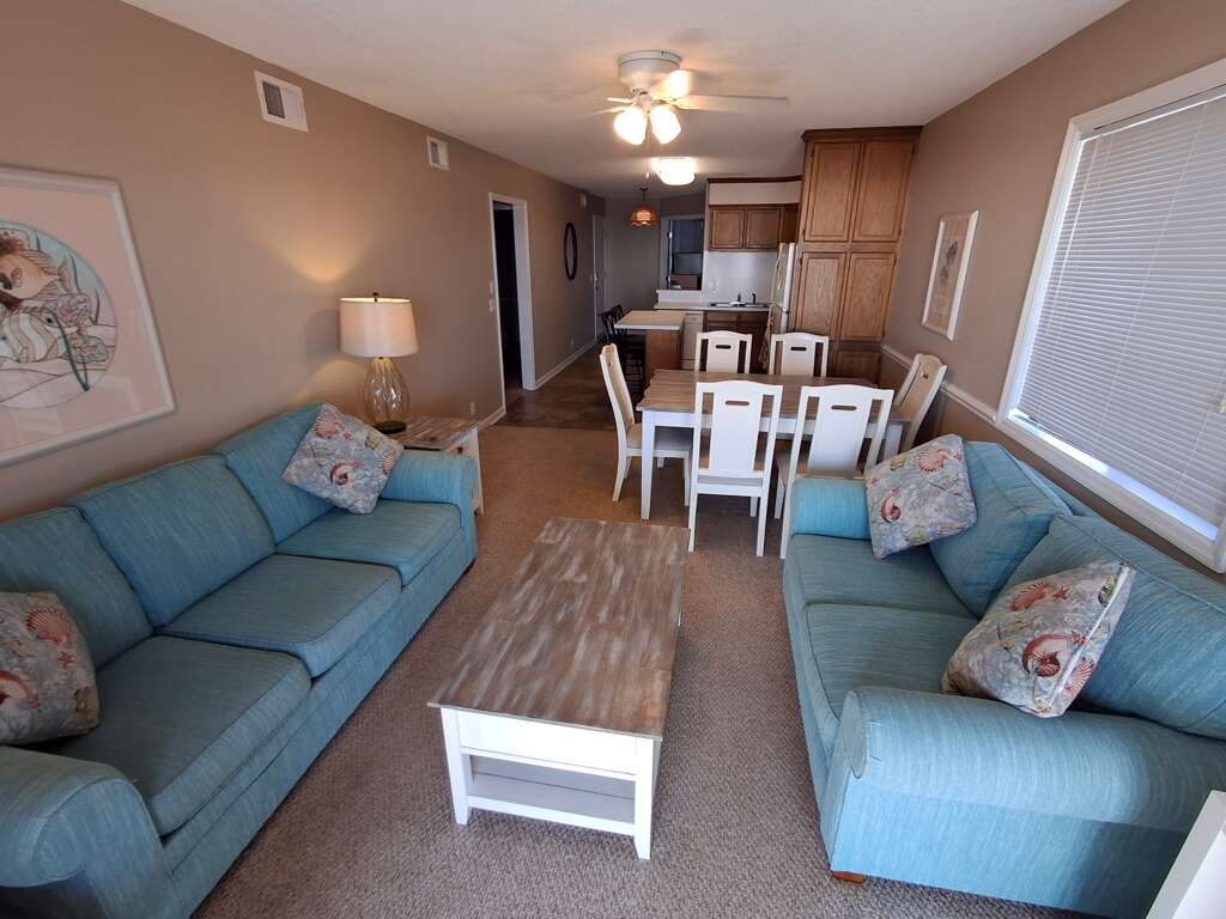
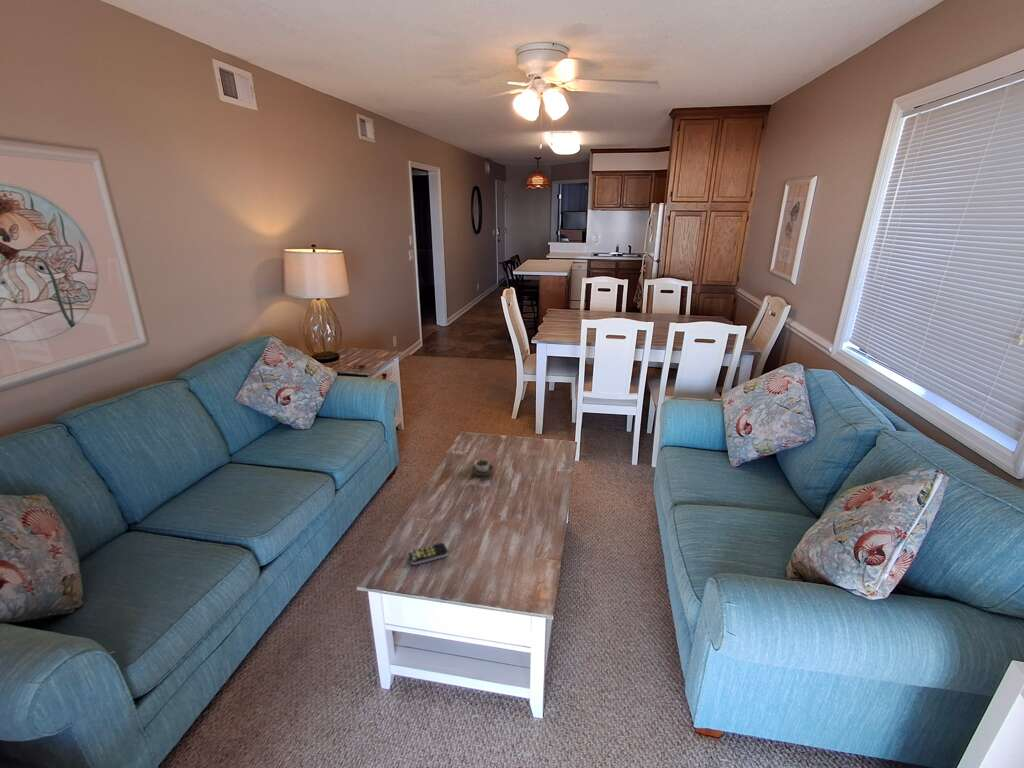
+ remote control (428, 553)
+ cup (482, 467)
